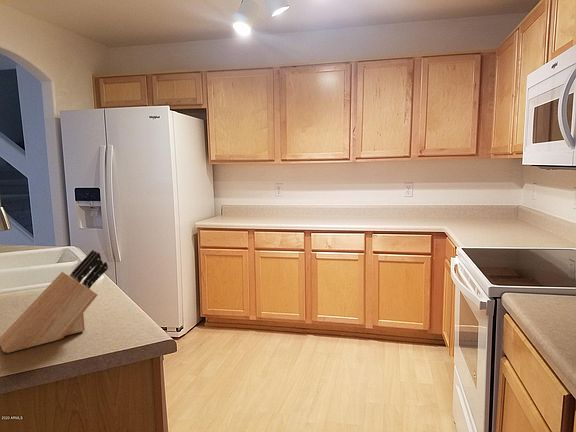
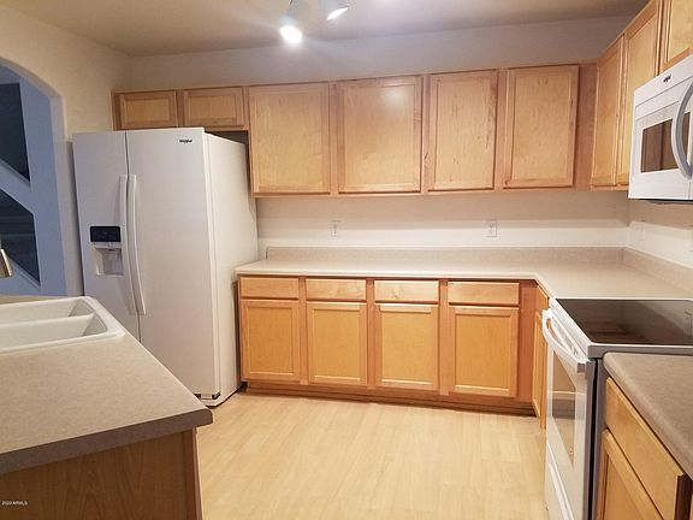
- knife block (56, 295)
